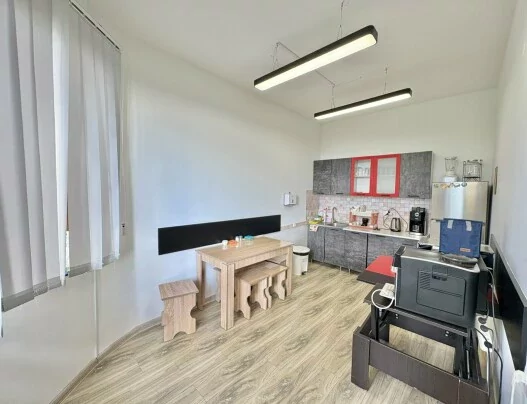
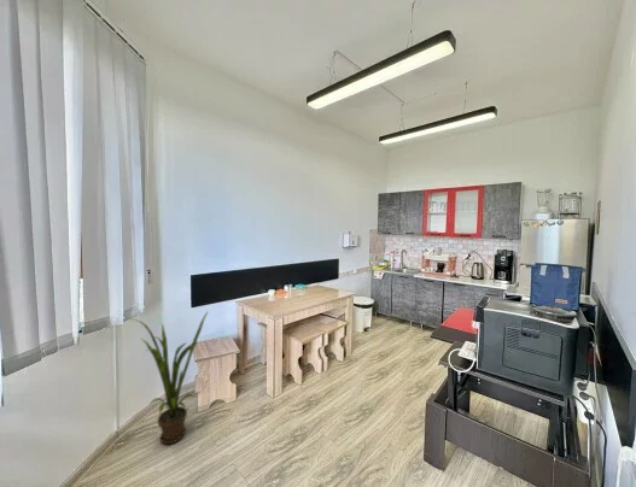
+ house plant (164, 379)
